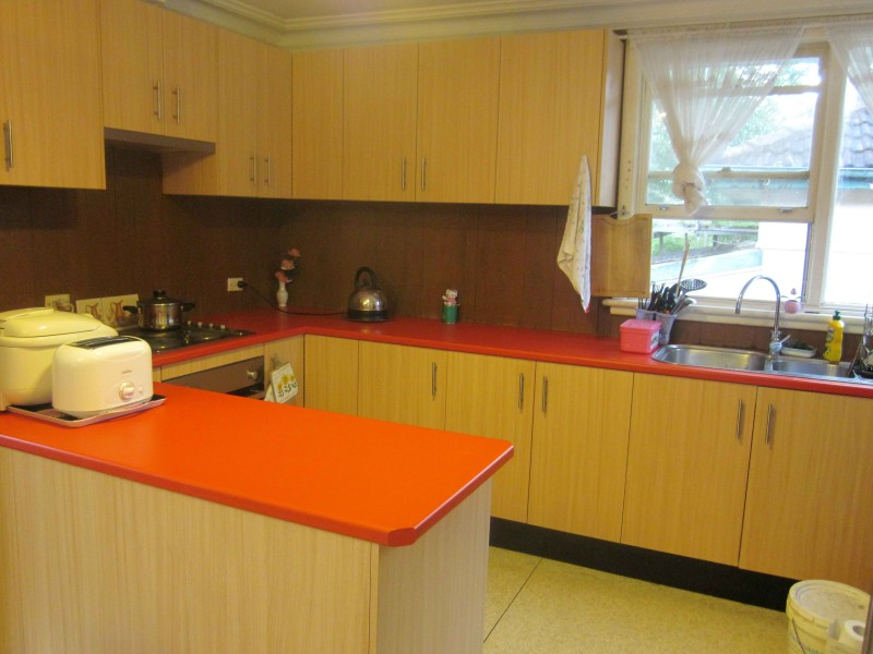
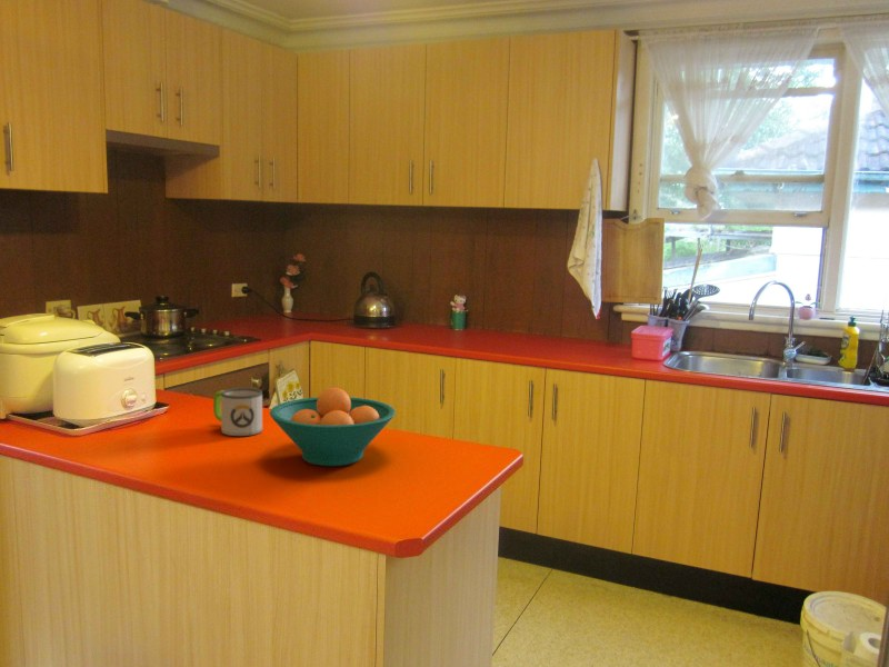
+ fruit bowl (332, 422)
+ mug (236, 409)
